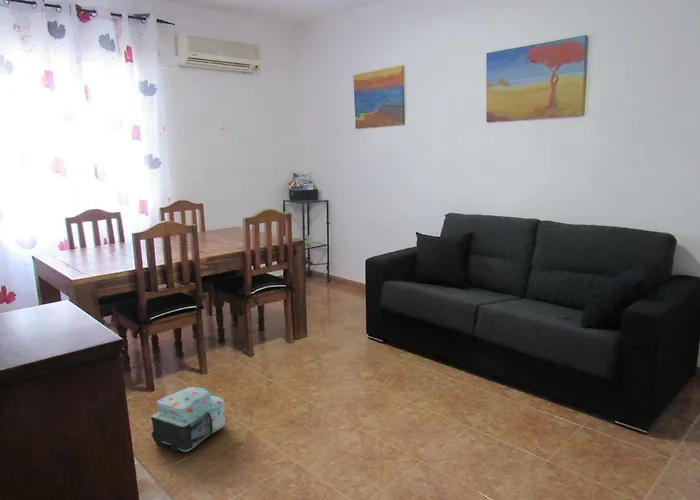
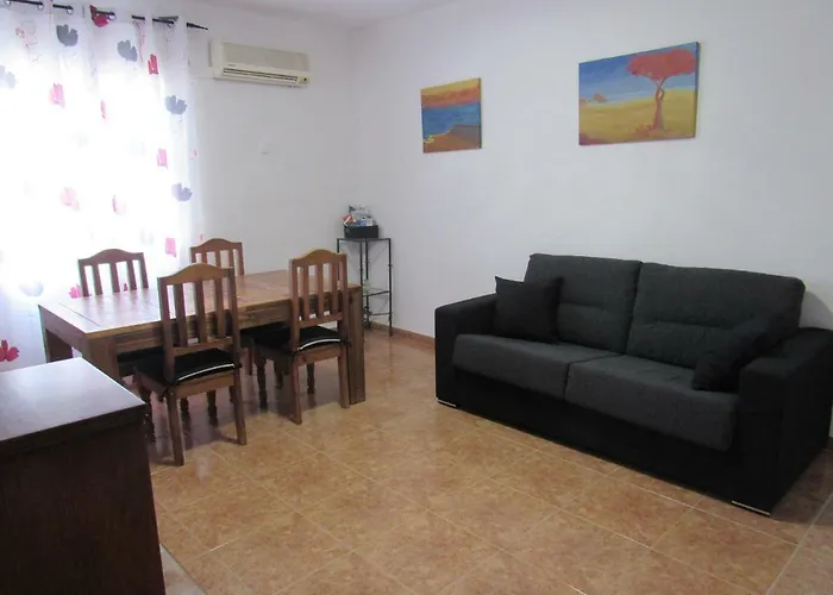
- backpack (190, 414)
